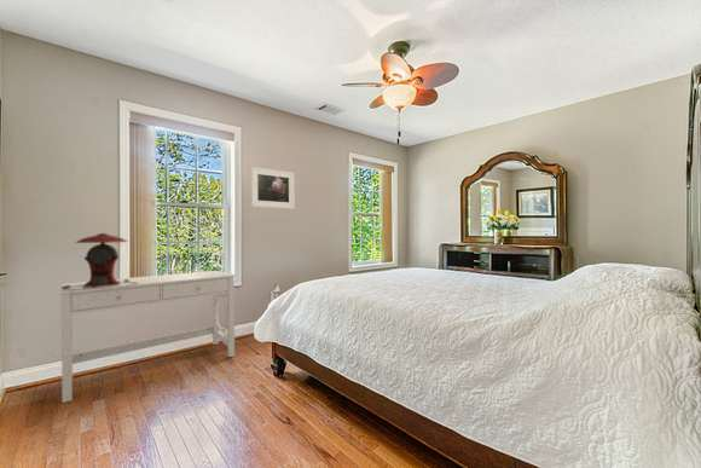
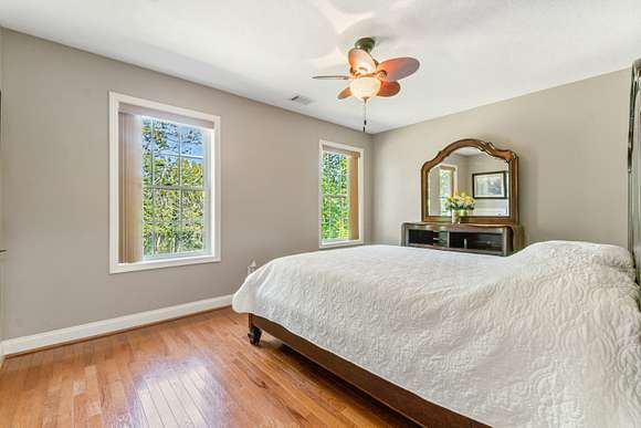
- desk (158, 336)
- table lamp (103, 259)
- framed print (273, 189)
